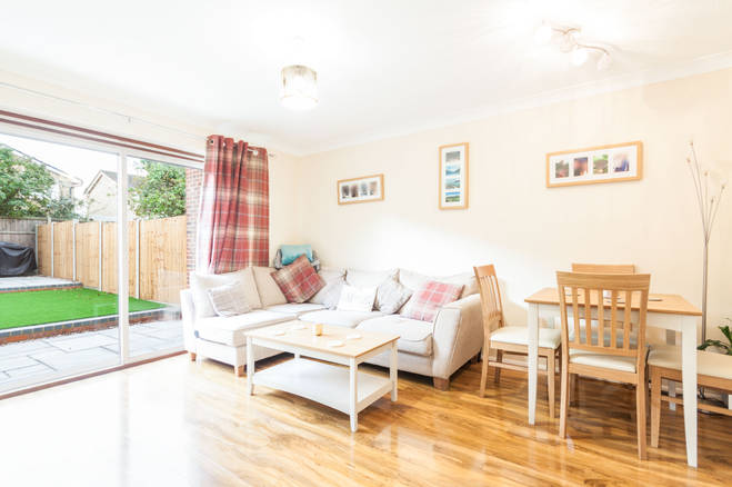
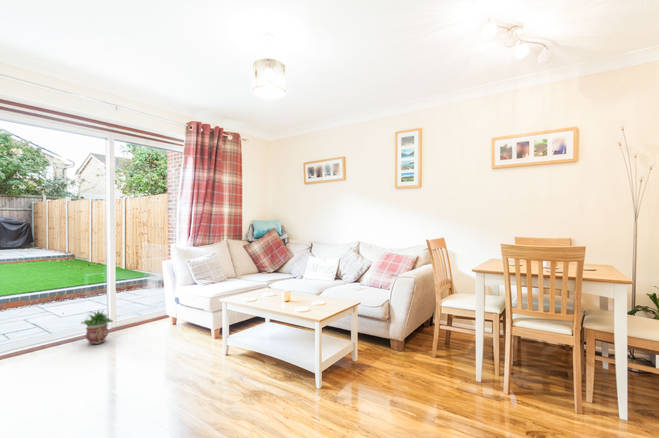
+ potted plant (96, 326)
